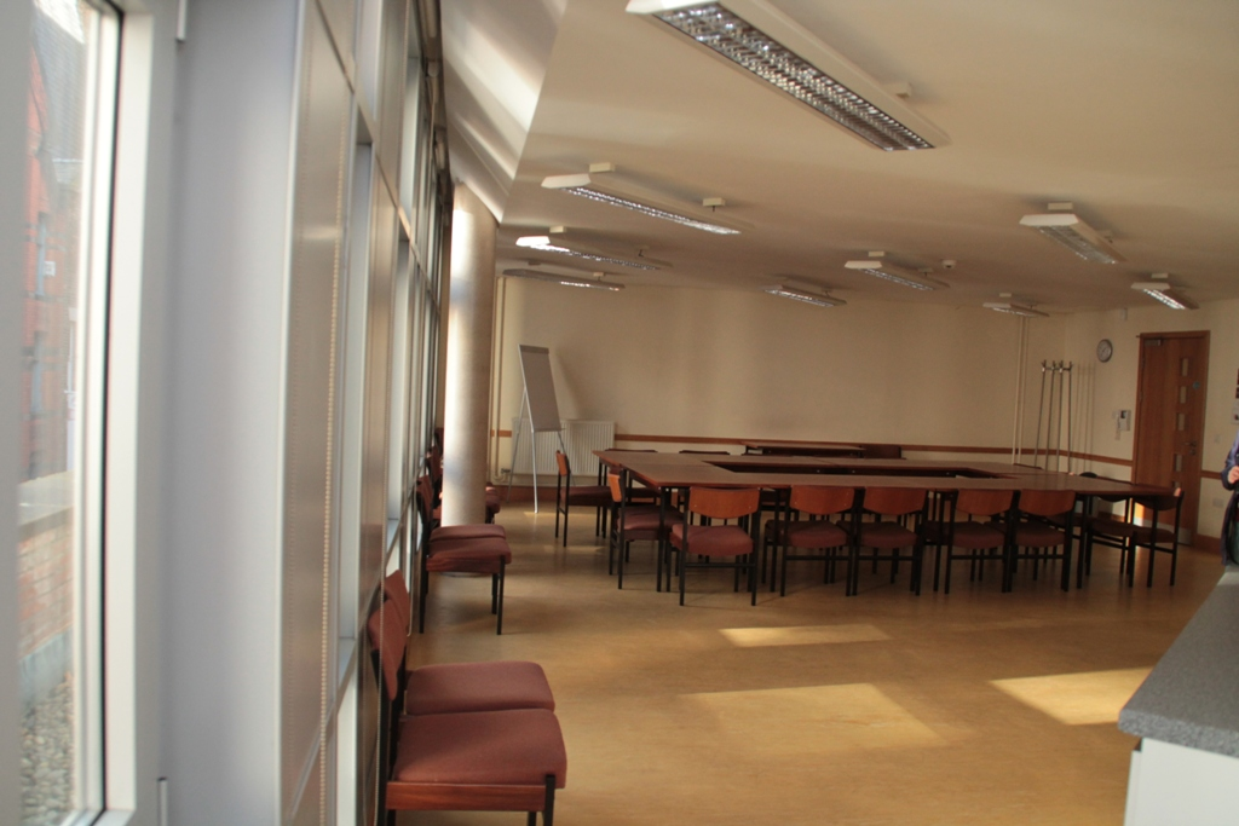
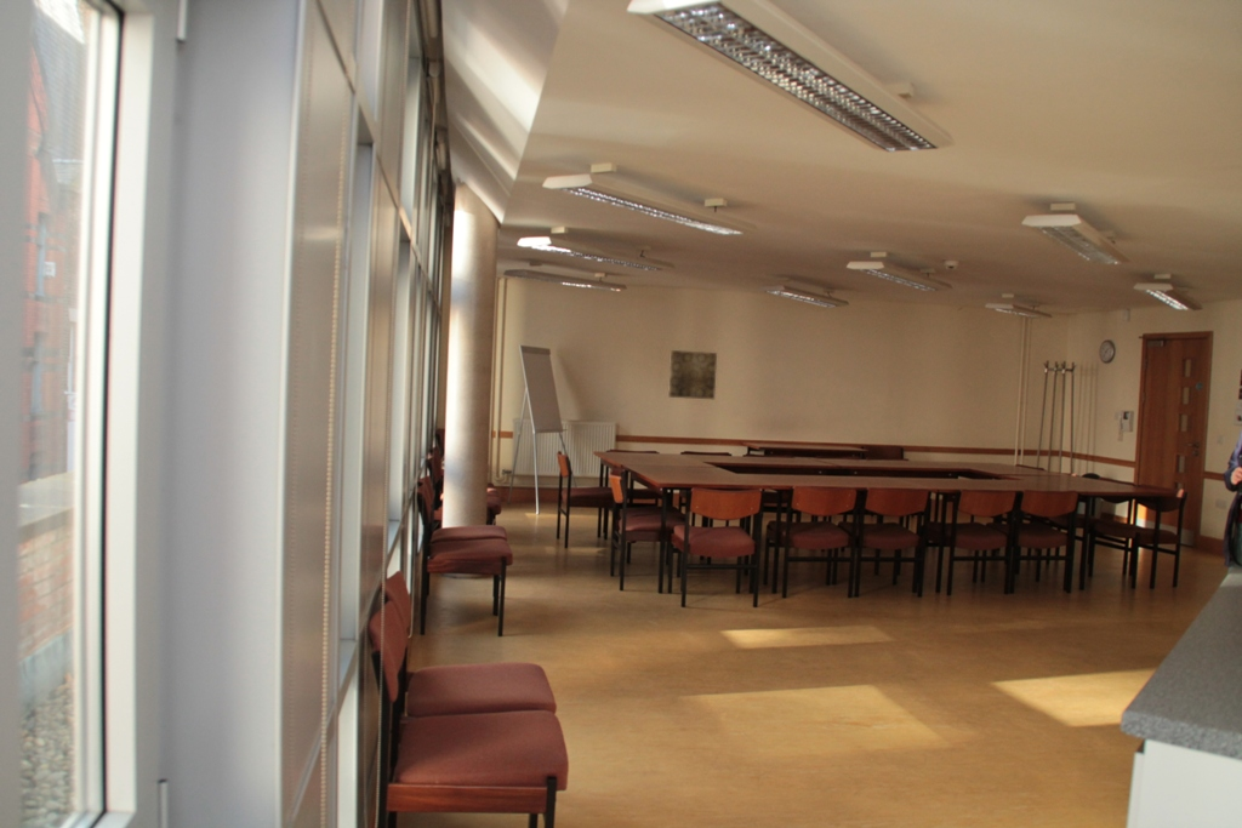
+ wall art (693, 375)
